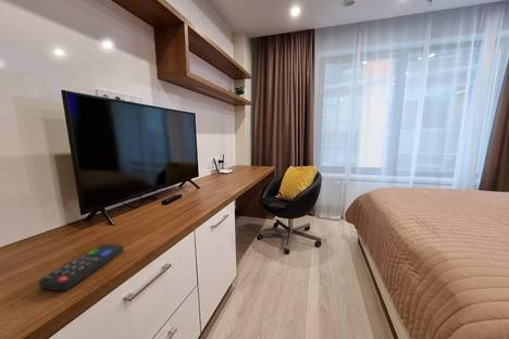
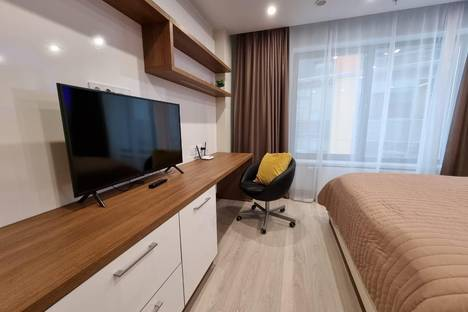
- remote control (86, 263)
